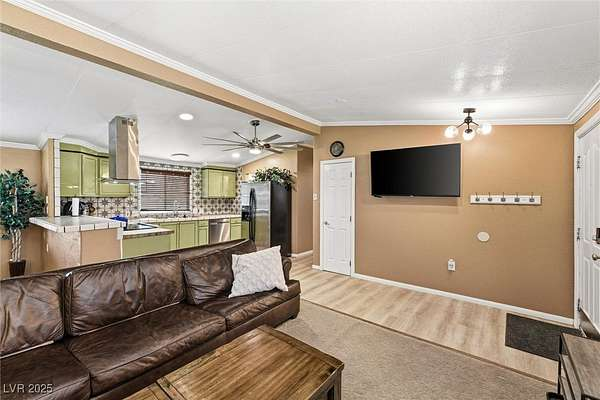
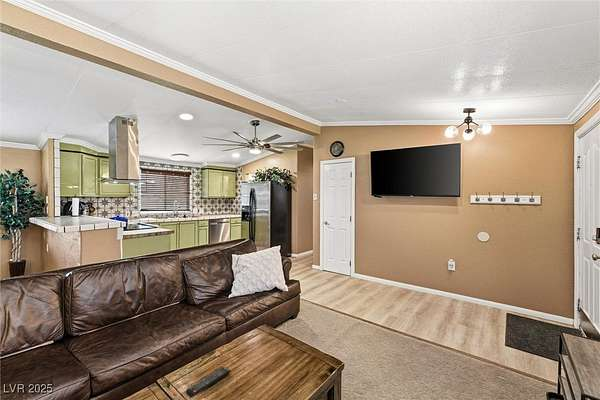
+ remote control (209, 381)
